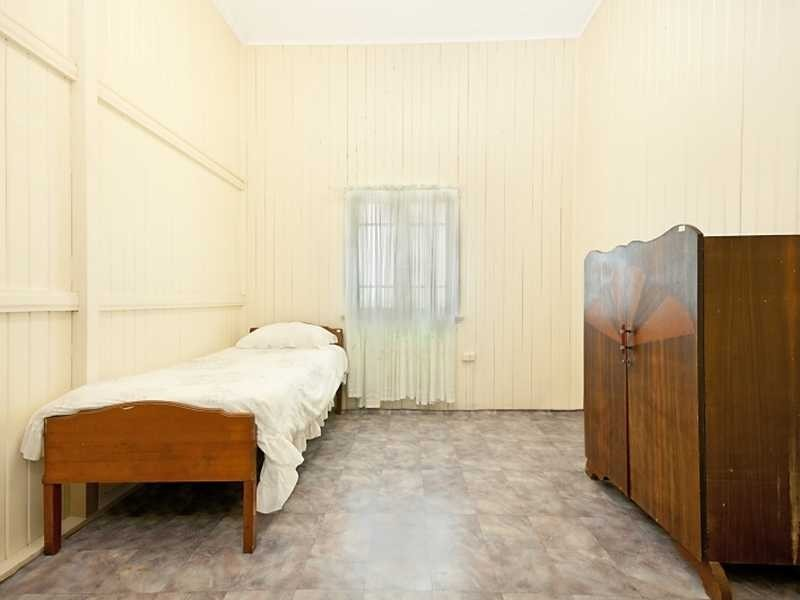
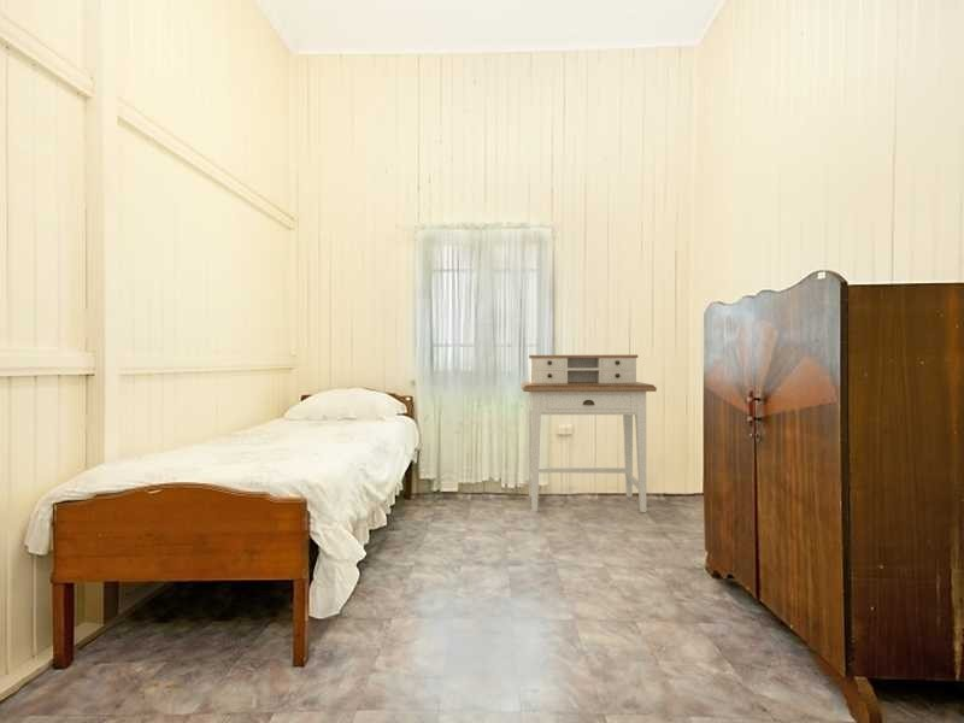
+ desk (583, 413)
